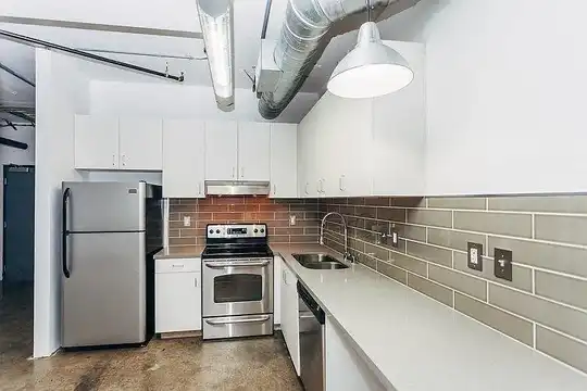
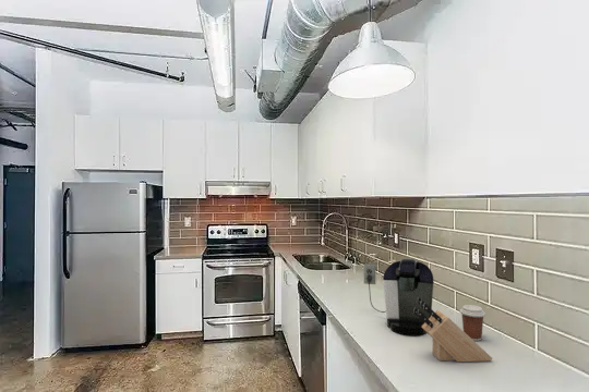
+ knife block (450, 328)
+ coffee maker (395, 291)
+ coffee cup (472, 322)
